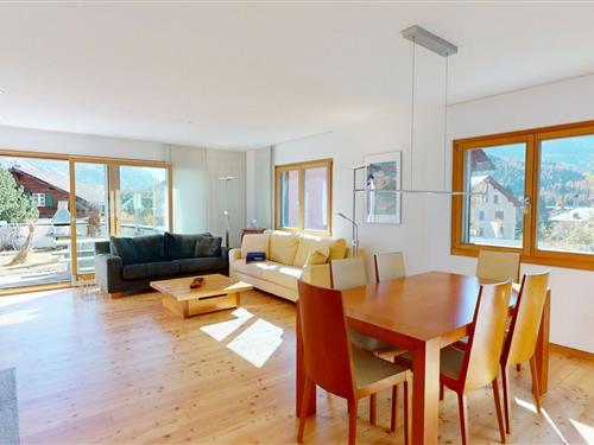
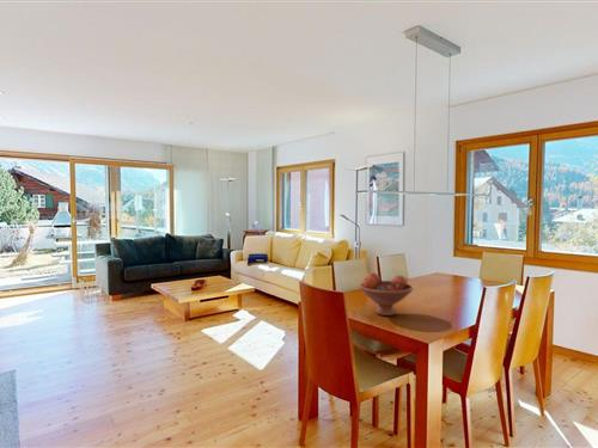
+ fruit bowl (385, 294)
